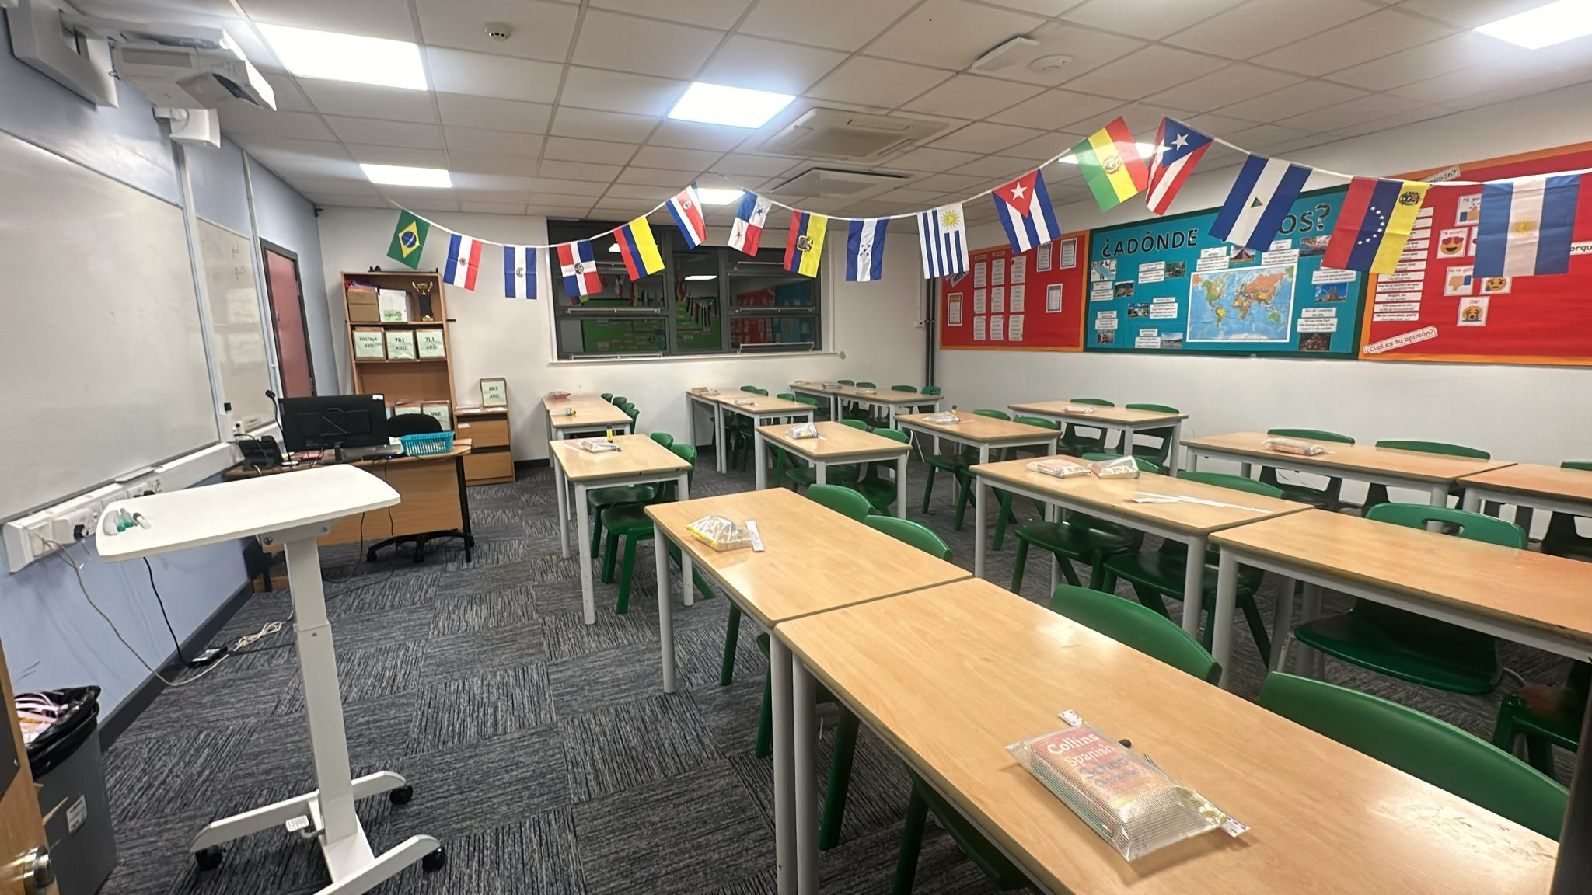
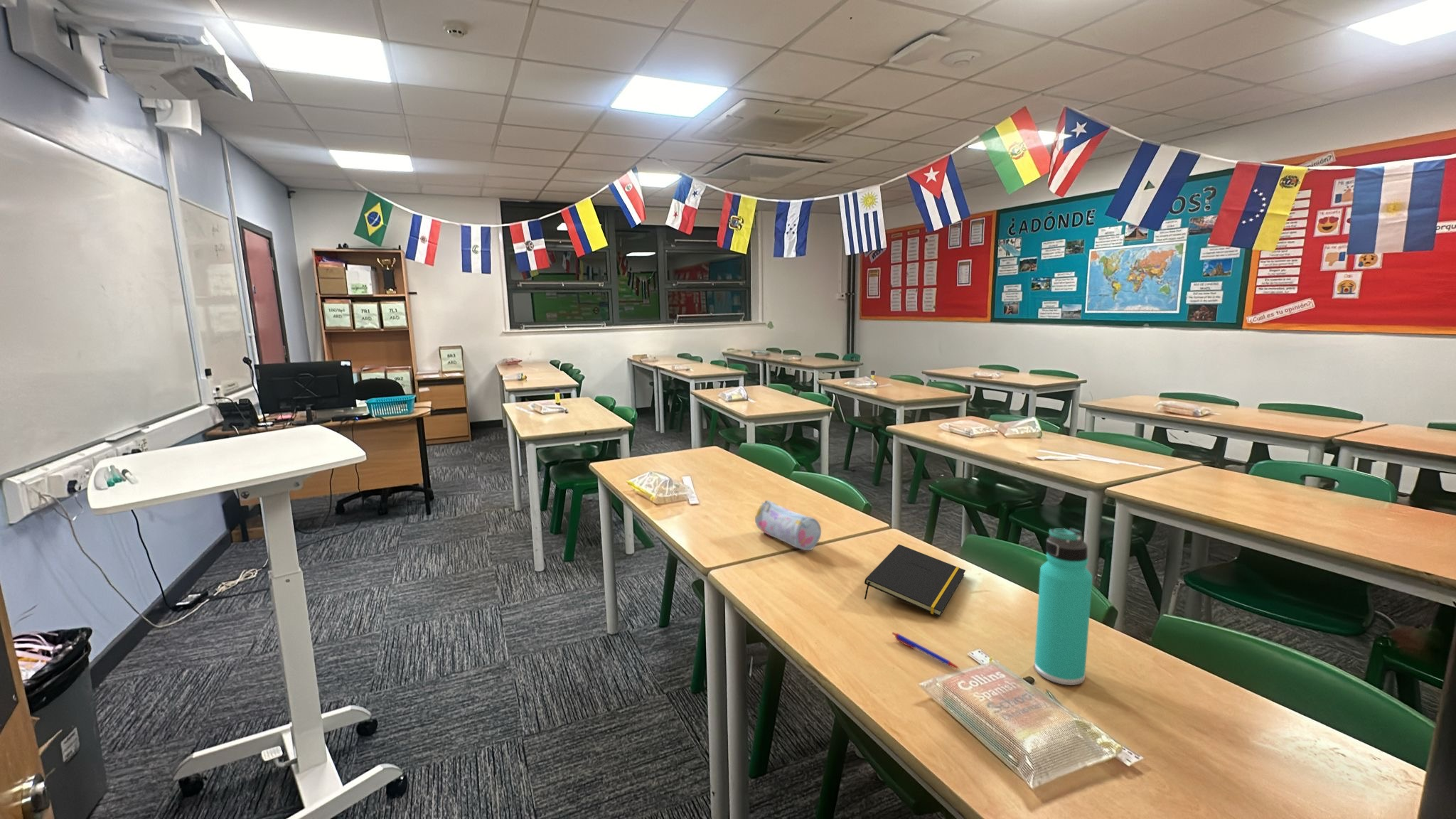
+ thermos bottle (1064, 602)
+ notepad (916, 577)
+ pen (924, 650)
+ pencil case (787, 524)
